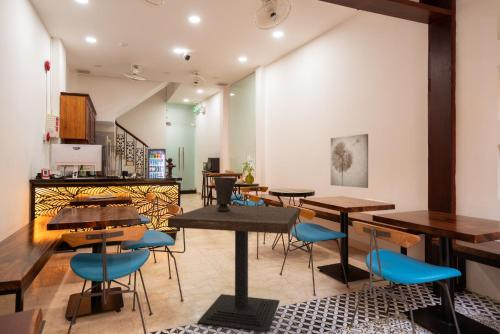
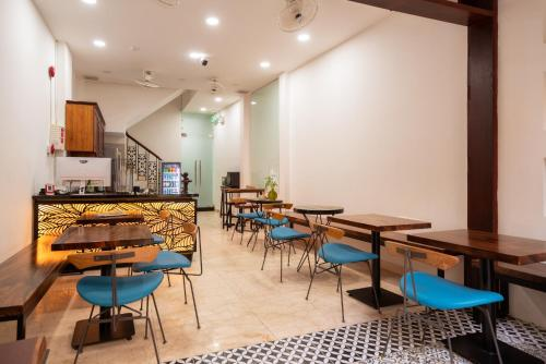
- wall art (348, 161)
- vase (225, 193)
- dining table (241, 261)
